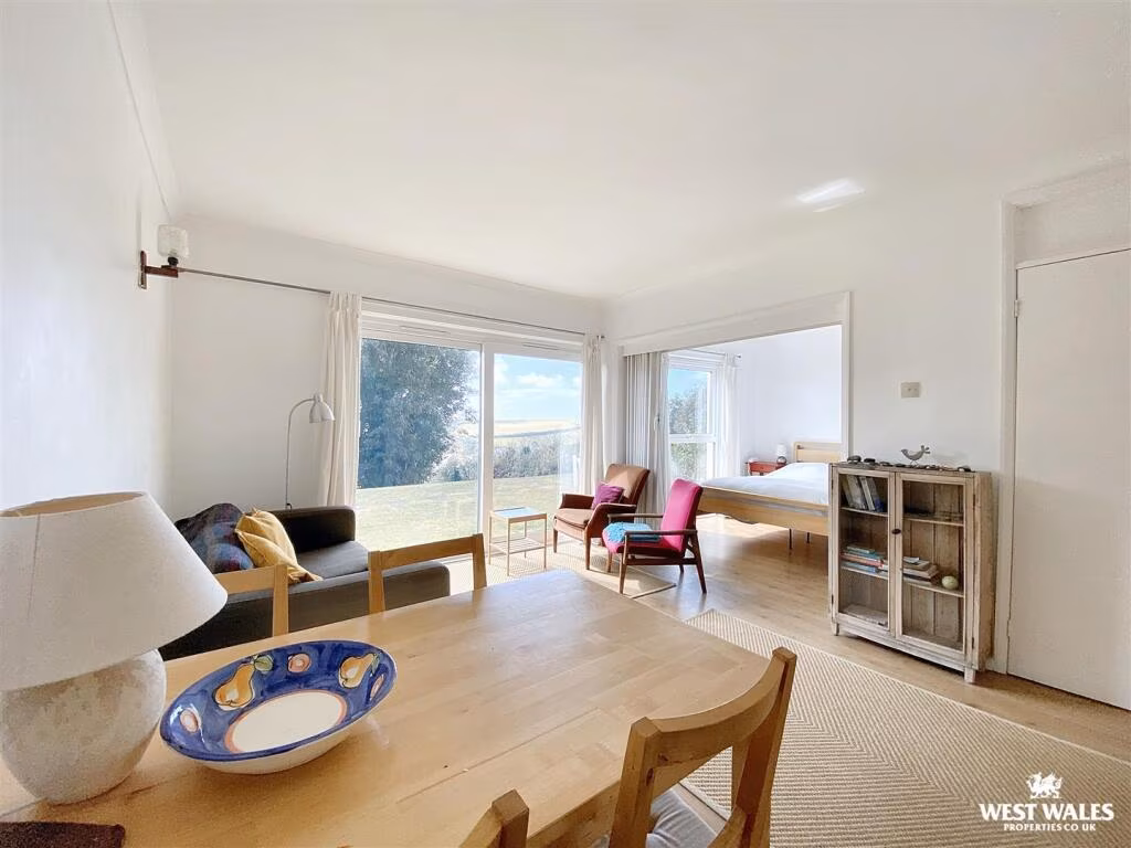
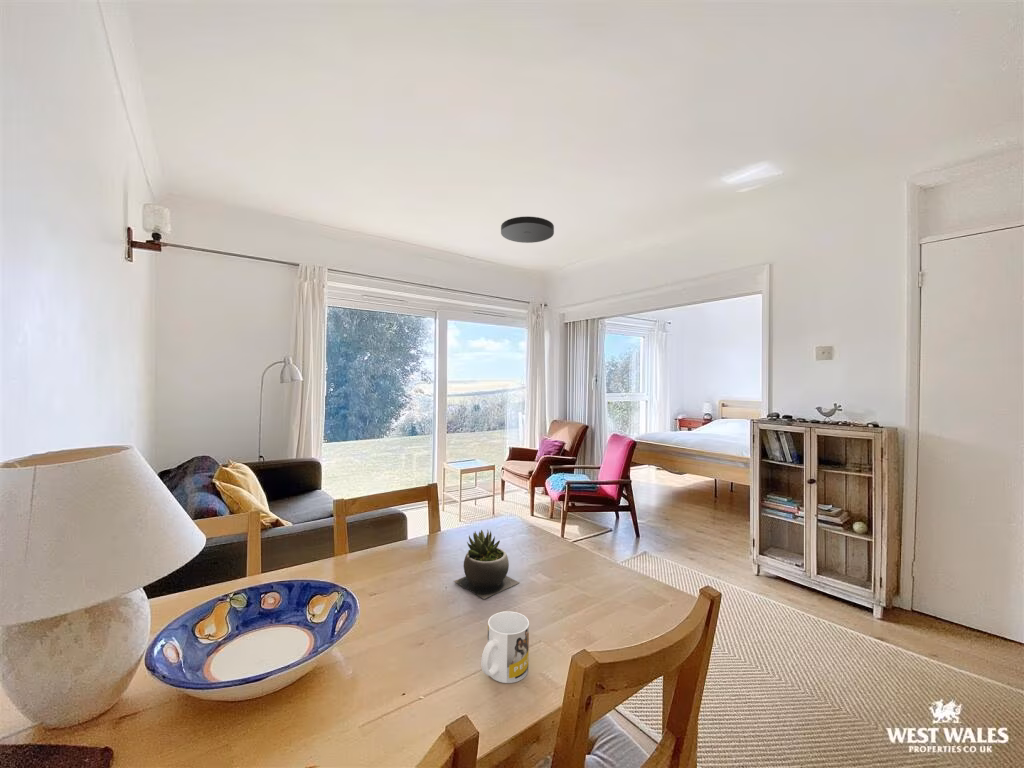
+ mug (501, 649)
+ ceiling light (527, 230)
+ succulent plant (487, 556)
